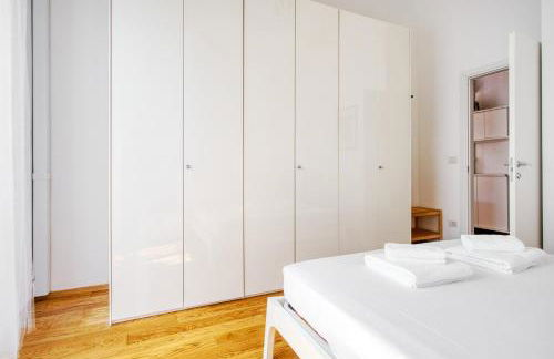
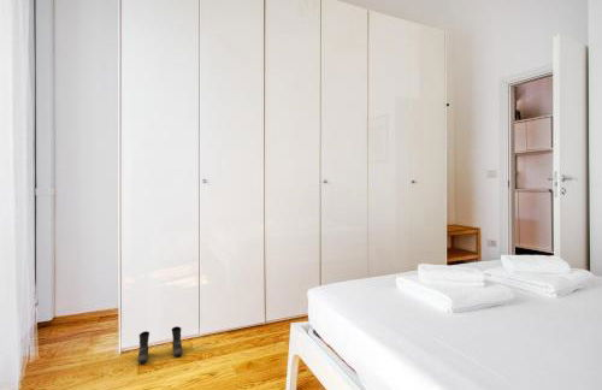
+ boots (172, 344)
